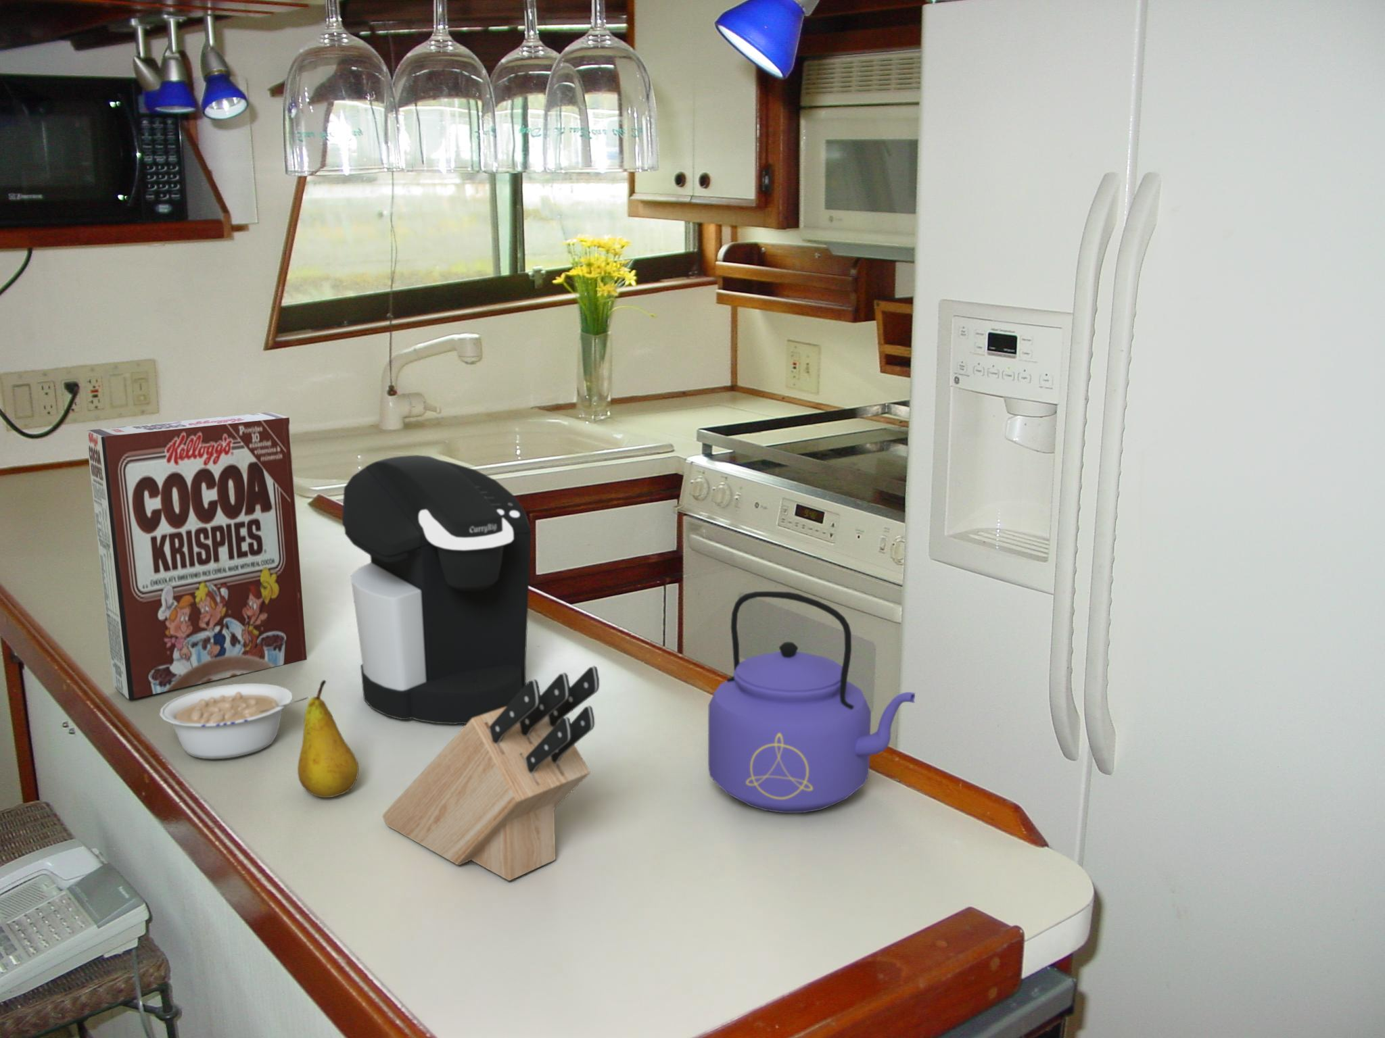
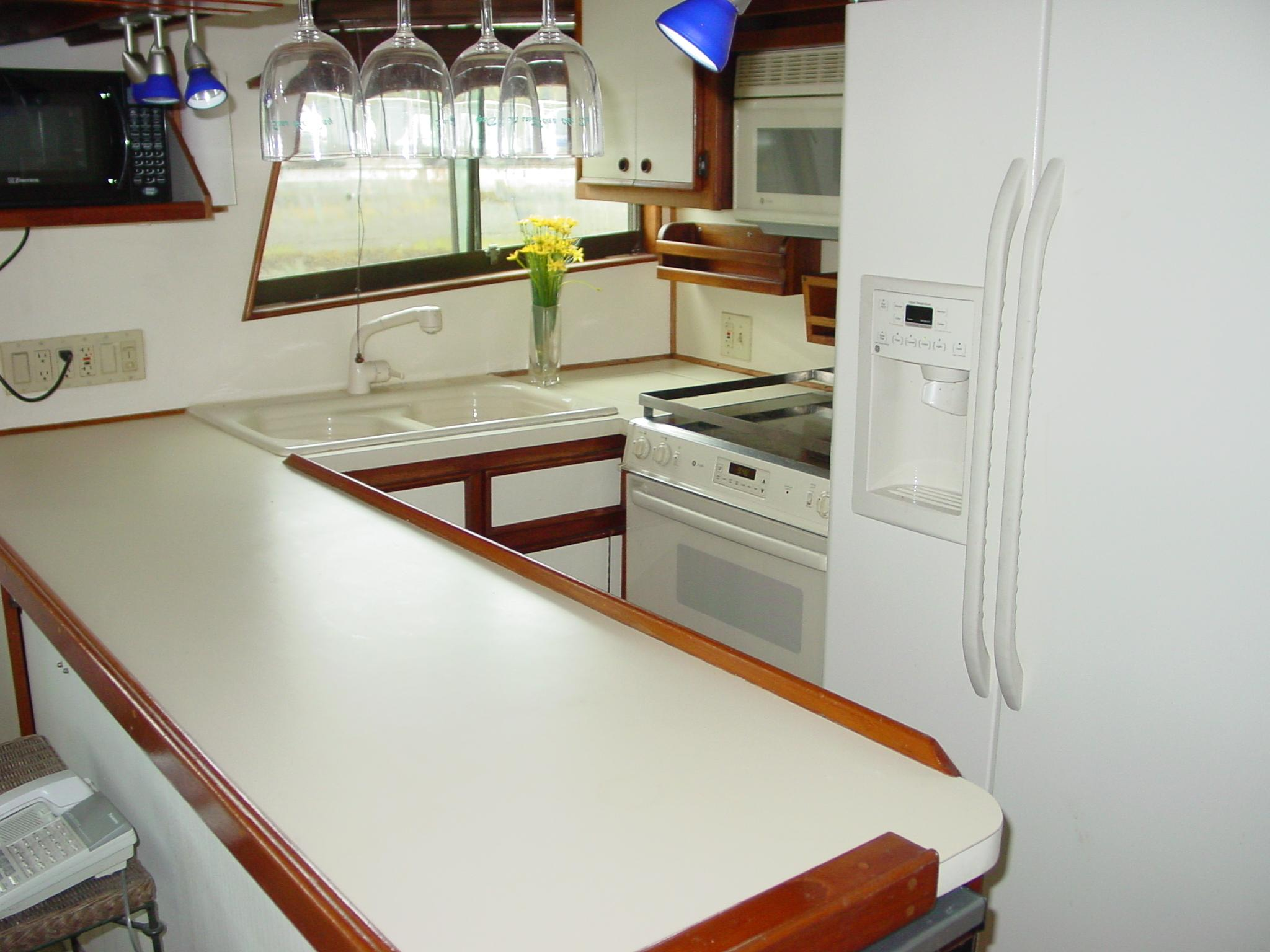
- cereal box (202, 551)
- legume (233, 719)
- fruit (325, 737)
- coffee maker (444, 582)
- kettle (811, 698)
- knife block (492, 749)
